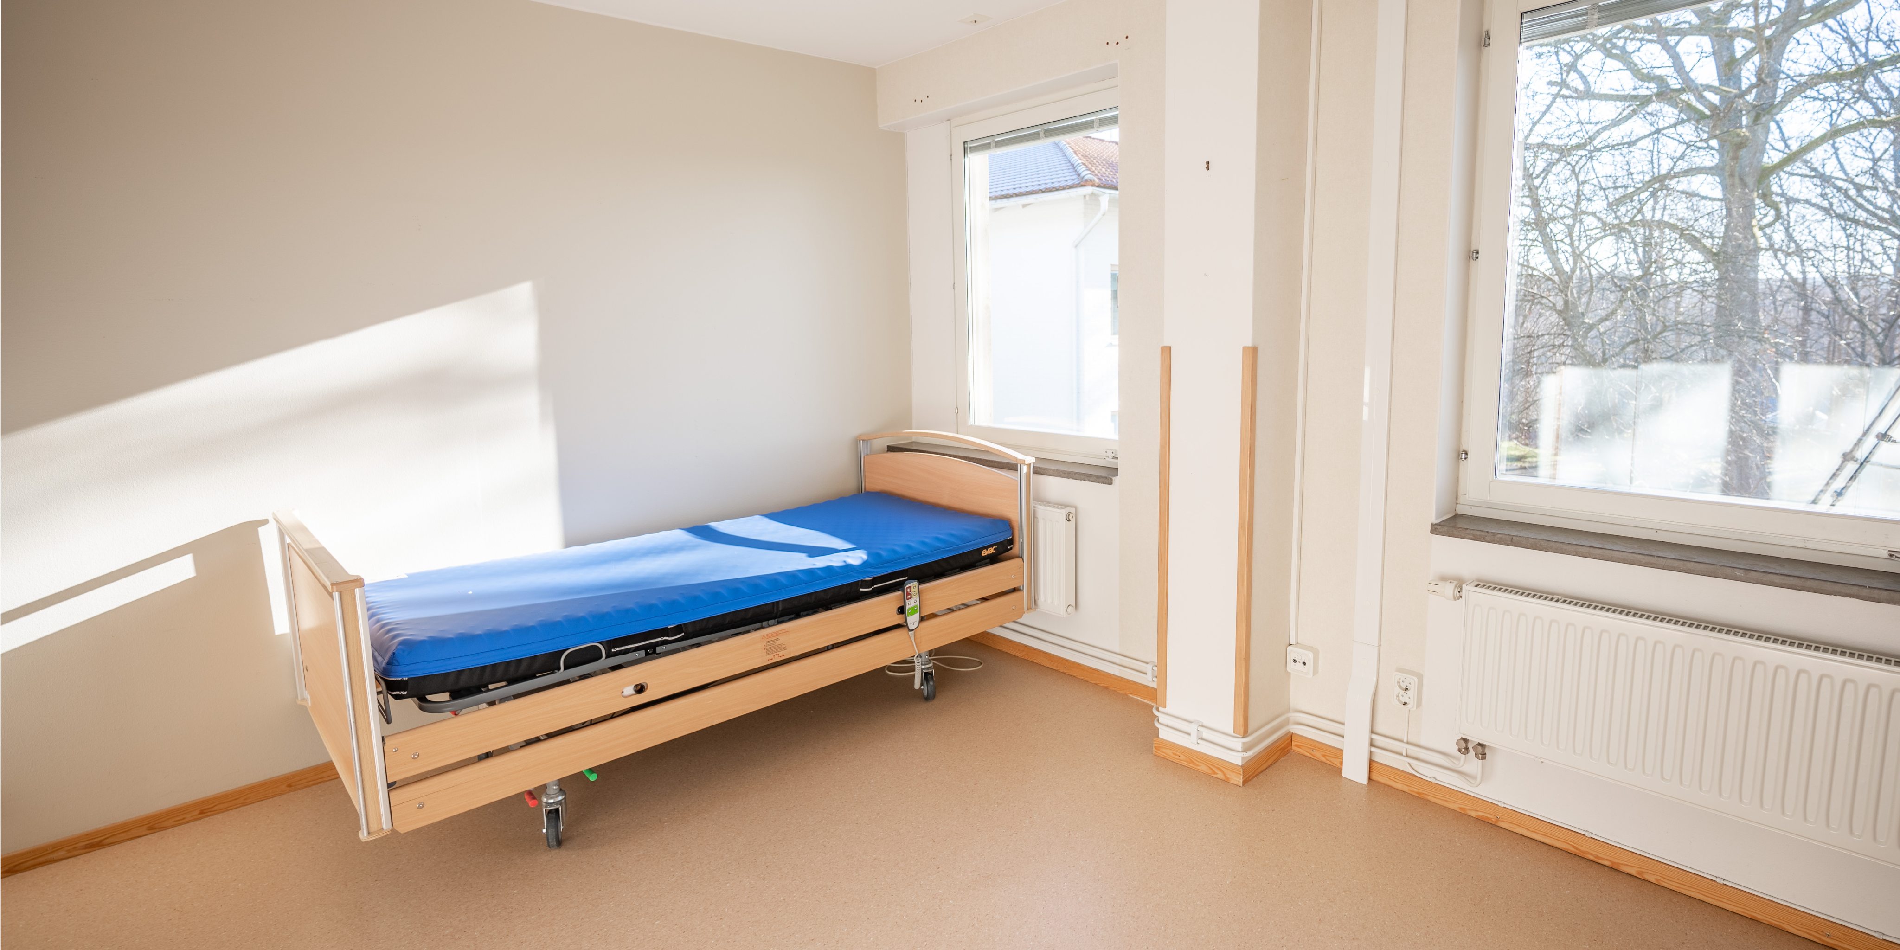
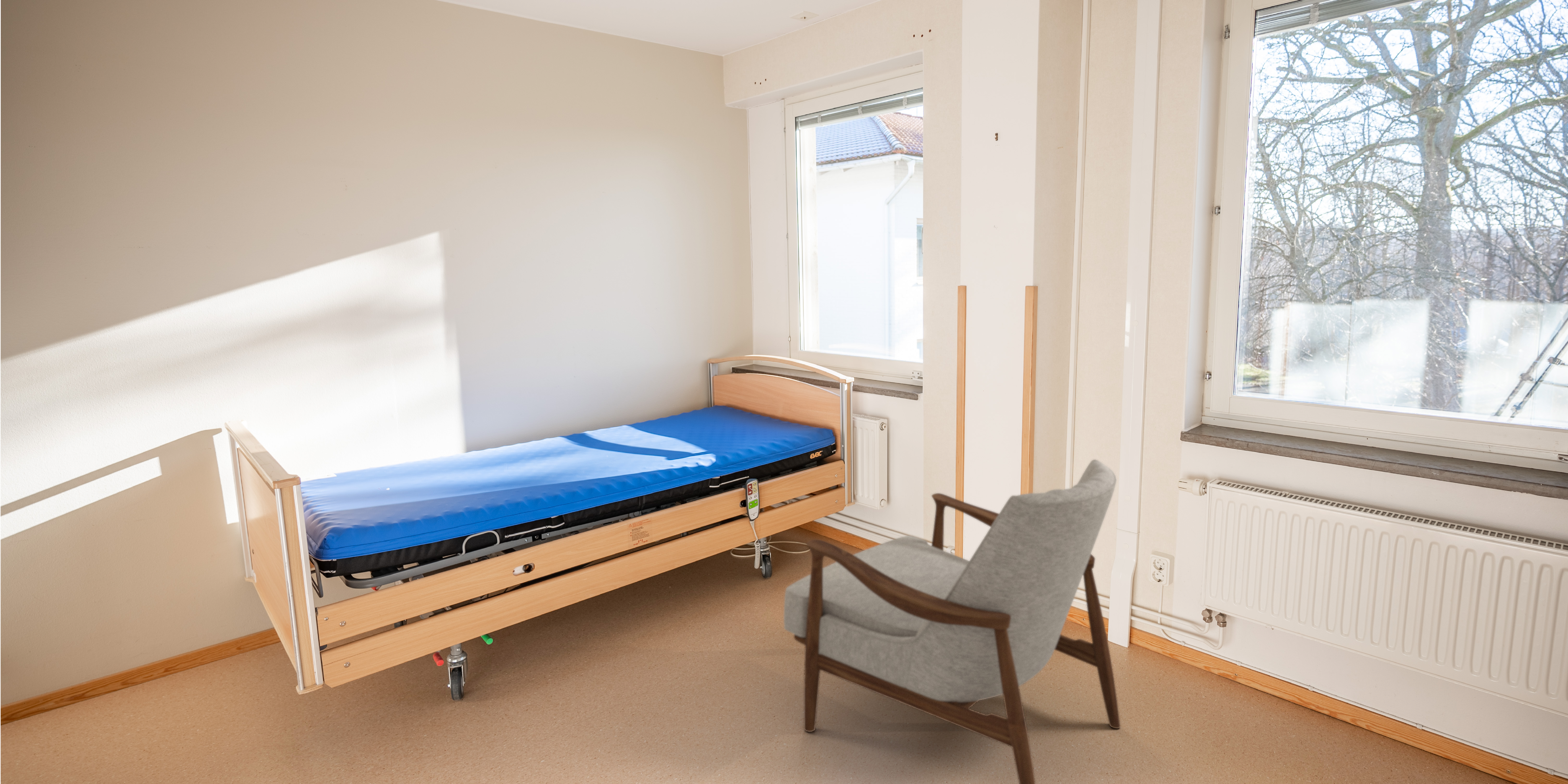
+ armchair (957, 592)
